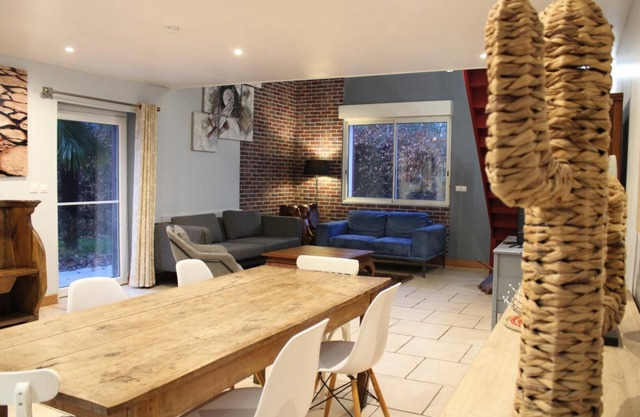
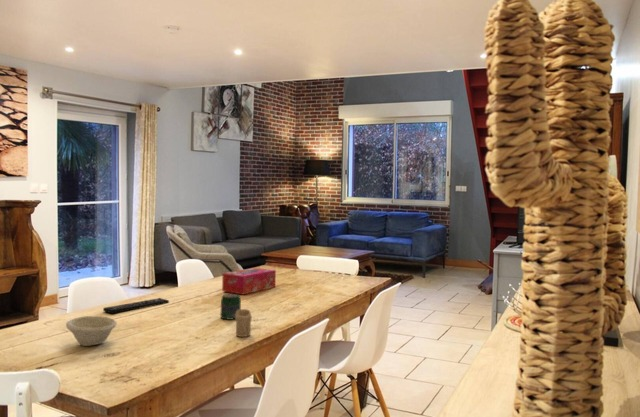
+ tissue box (249, 280)
+ bowl (91, 332)
+ jar (230, 306)
+ remote control (137, 305)
+ candle (243, 323)
